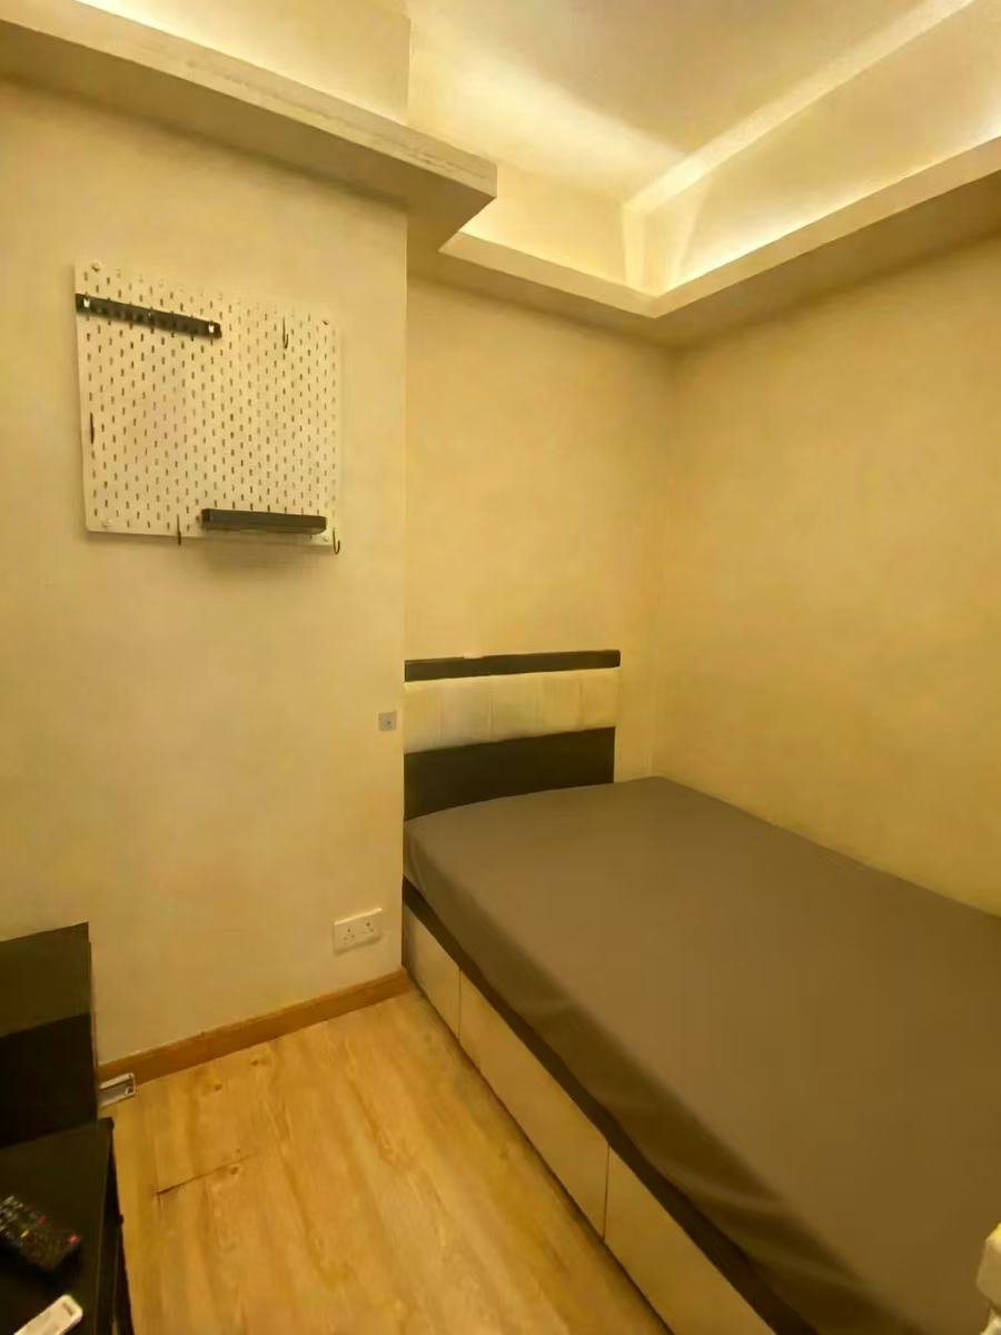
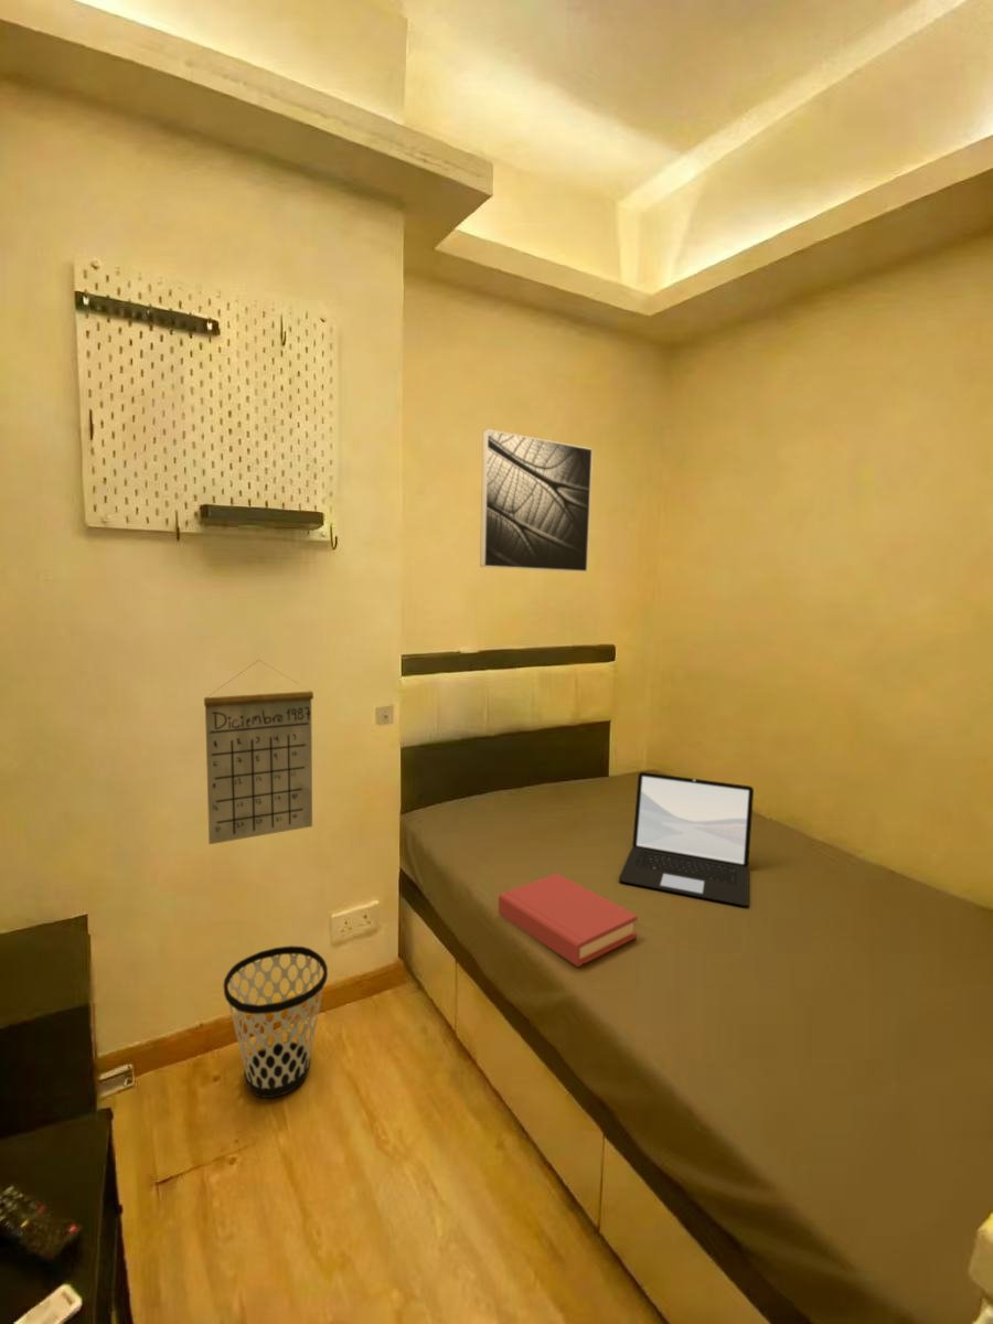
+ hardback book (565, 915)
+ calendar (261, 748)
+ laptop (687, 832)
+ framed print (537, 505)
+ wastebasket (275, 1022)
